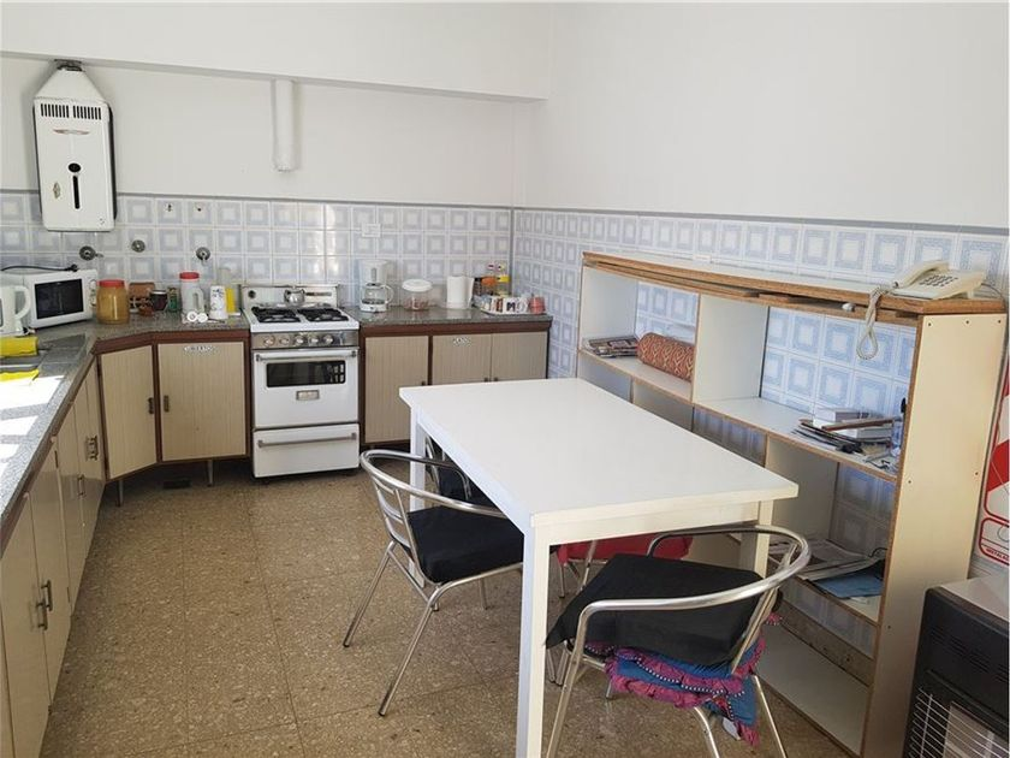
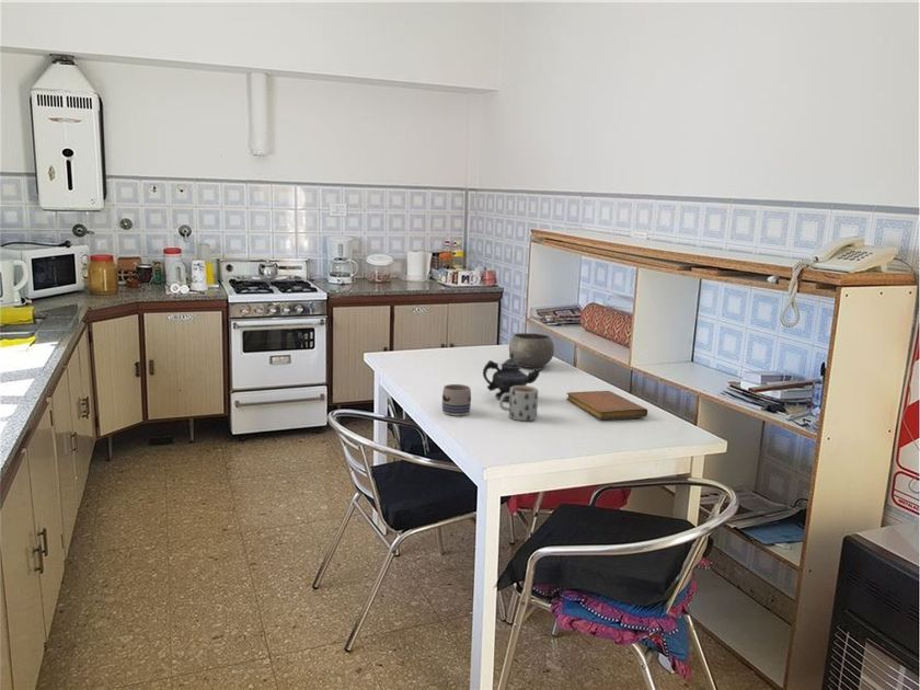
+ mug (518, 403)
+ mug (455, 398)
+ notebook (605, 403)
+ teapot (511, 375)
+ bowl (531, 350)
